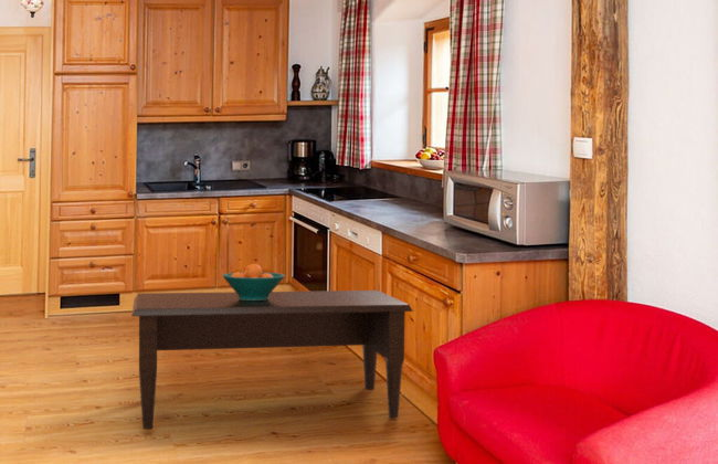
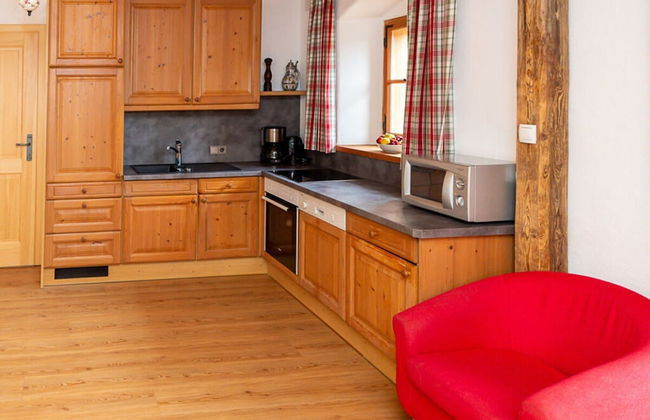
- fruit bowl (253, 281)
- coffee table (267, 347)
